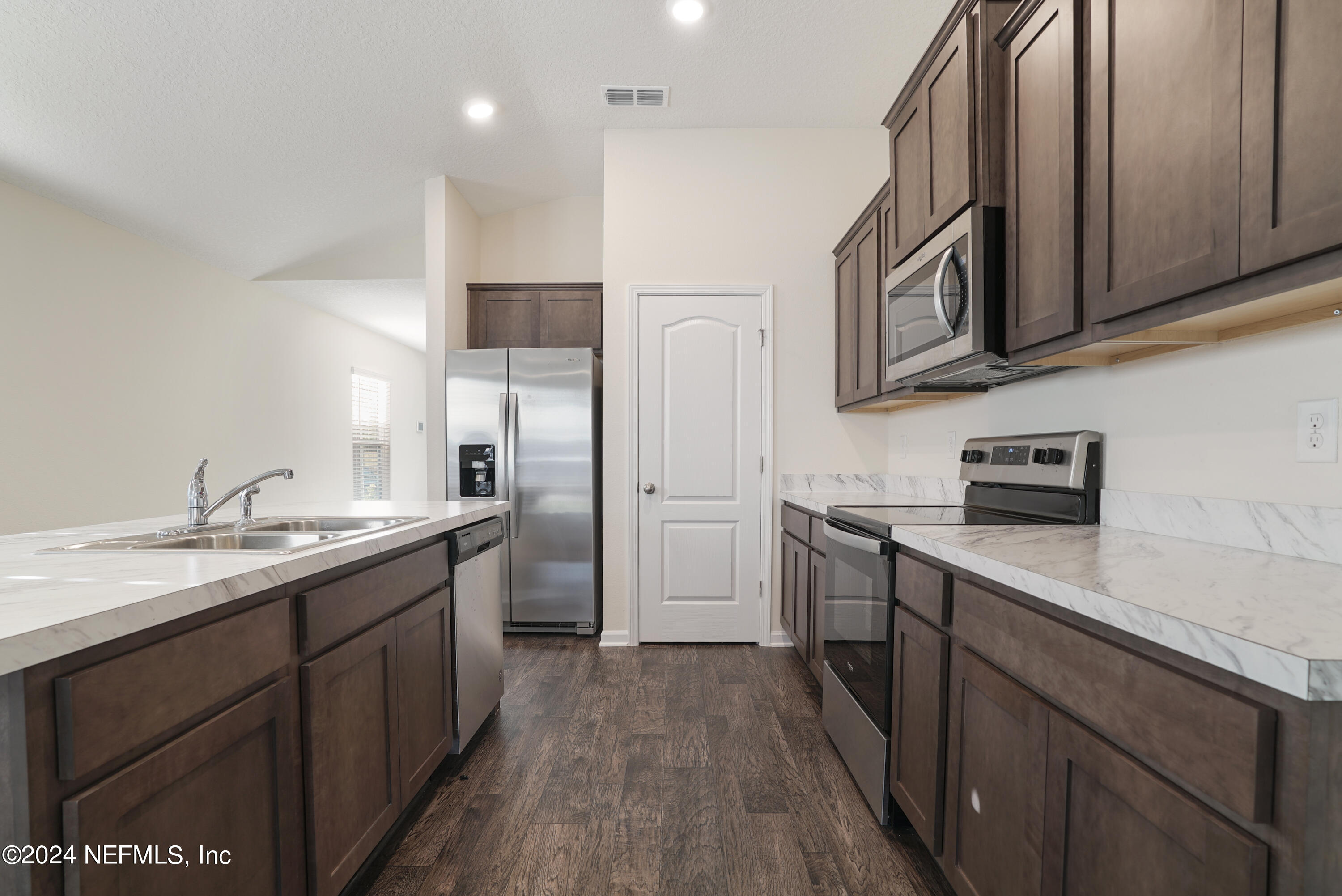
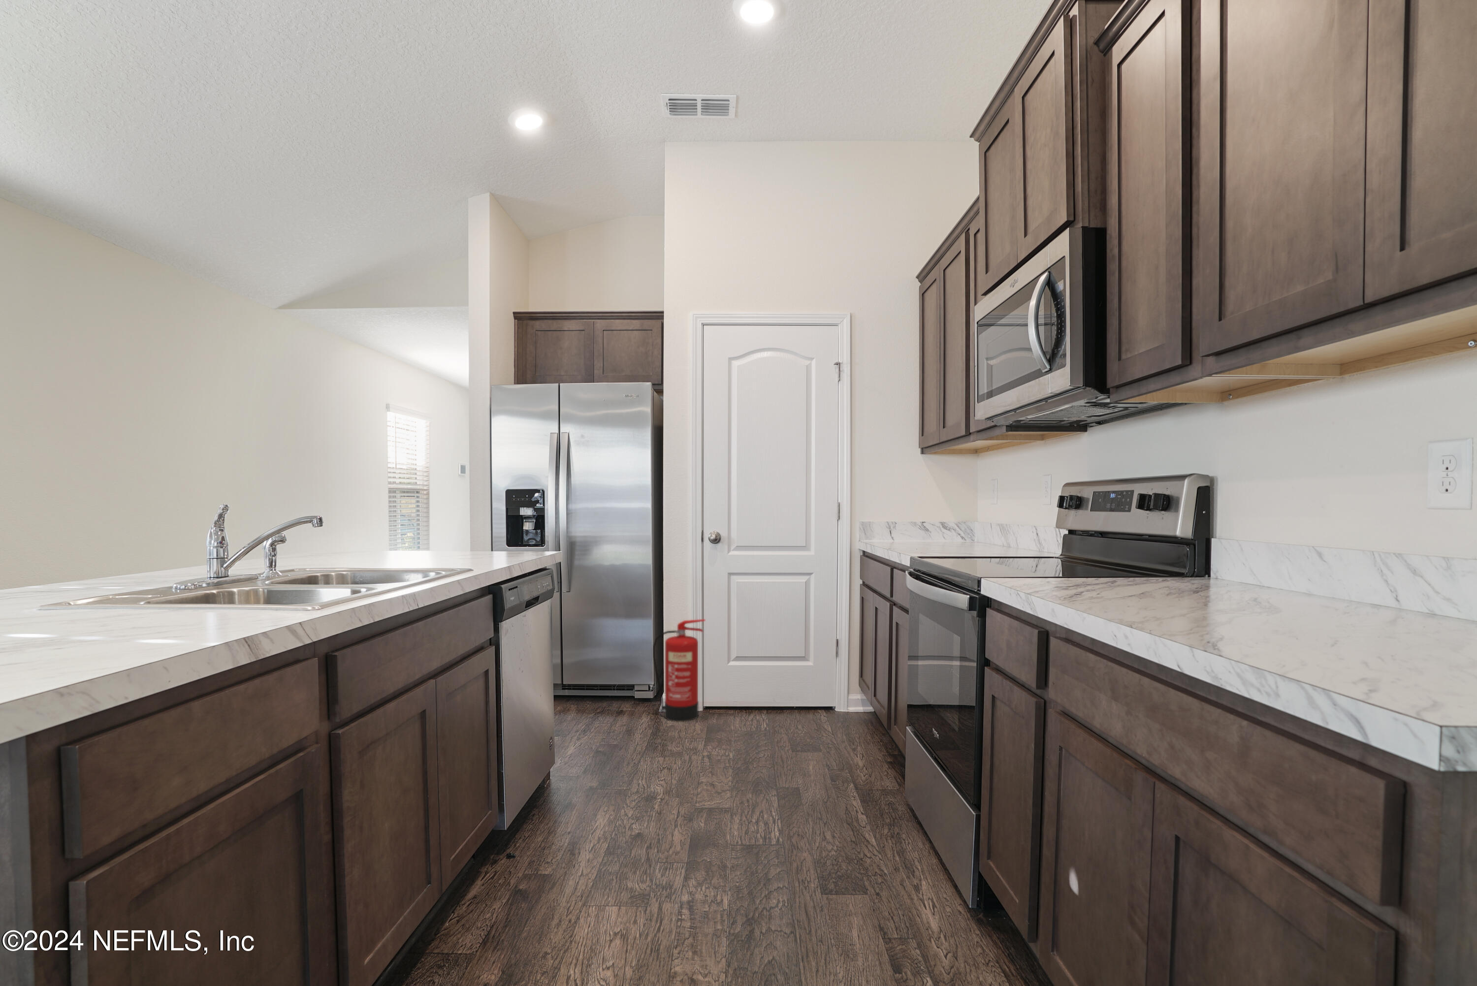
+ fire extinguisher (679, 668)
